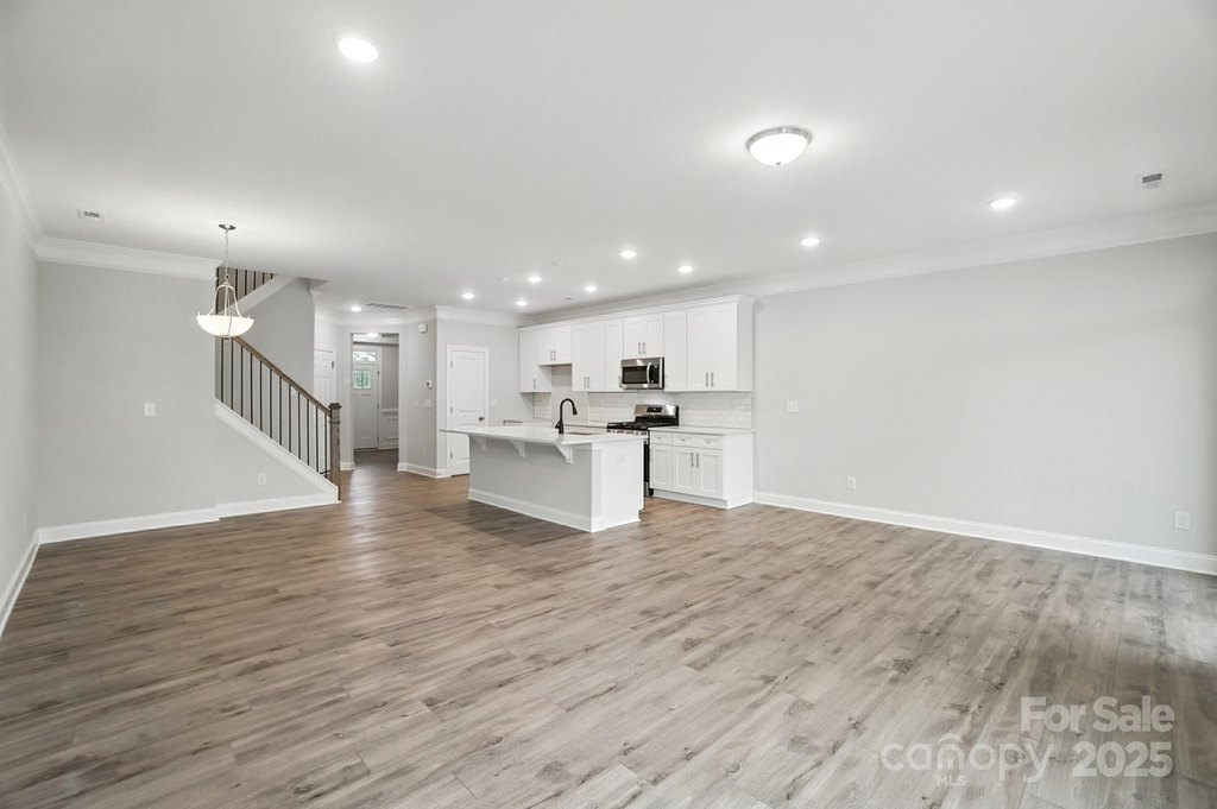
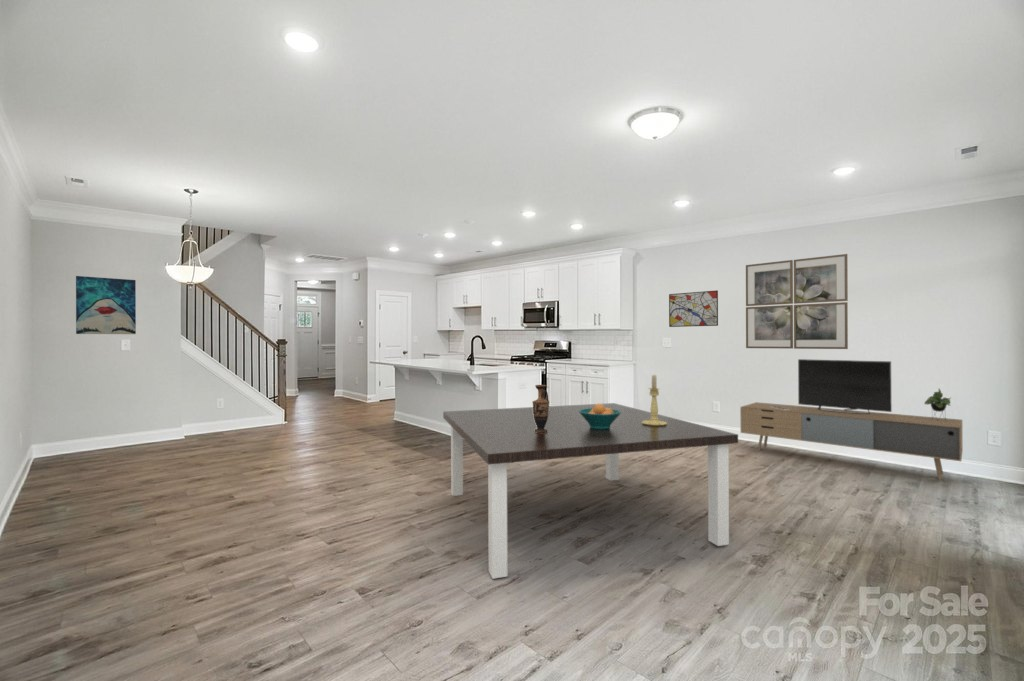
+ candle holder (654, 398)
+ media console (841, 411)
+ wall art (106, 306)
+ wall art (792, 303)
+ vase (540, 408)
+ wall art (692, 309)
+ dining table (569, 457)
+ fruit bowl (599, 415)
